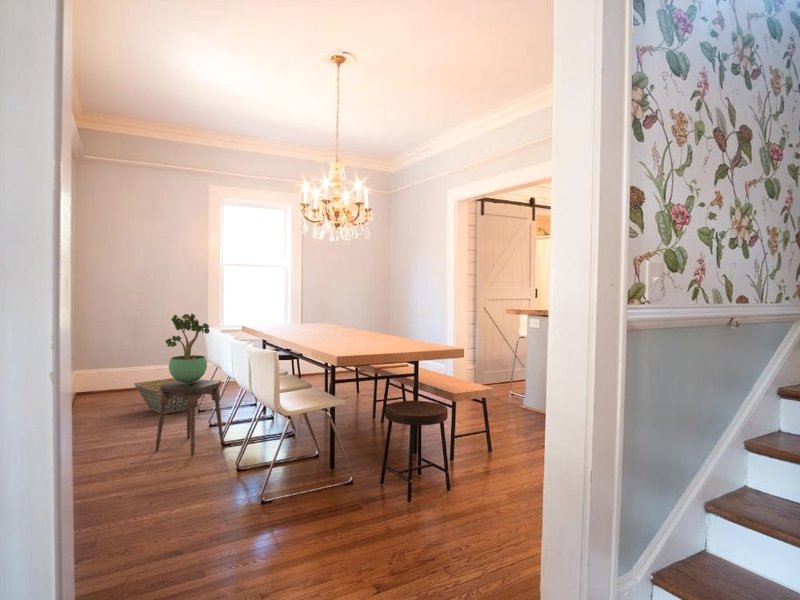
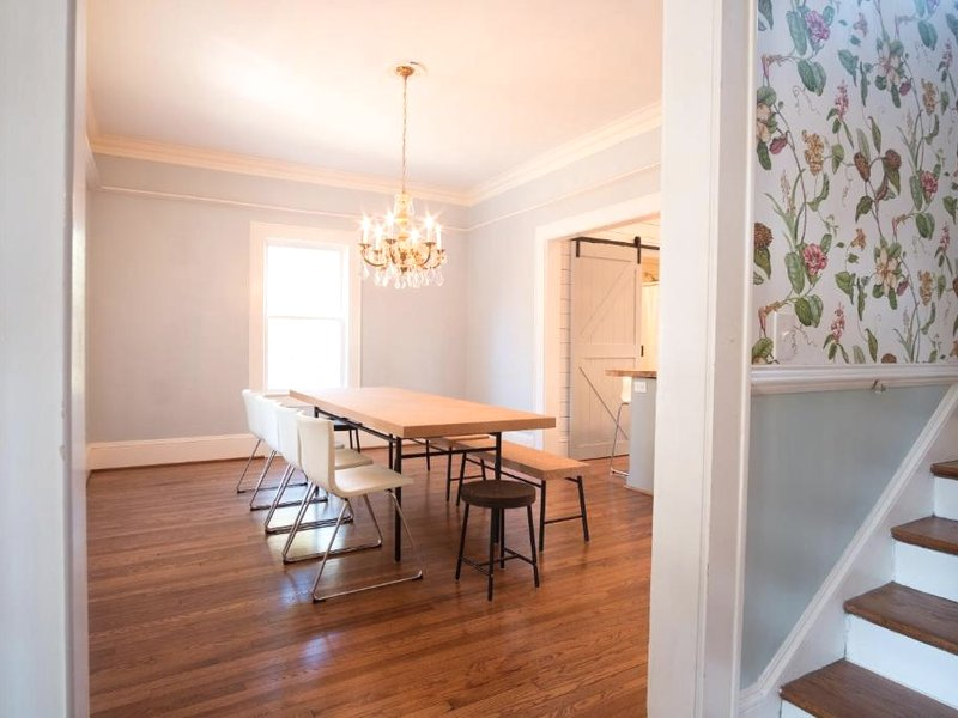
- stool (190, 414)
- potted plant (190, 347)
- basket (170, 398)
